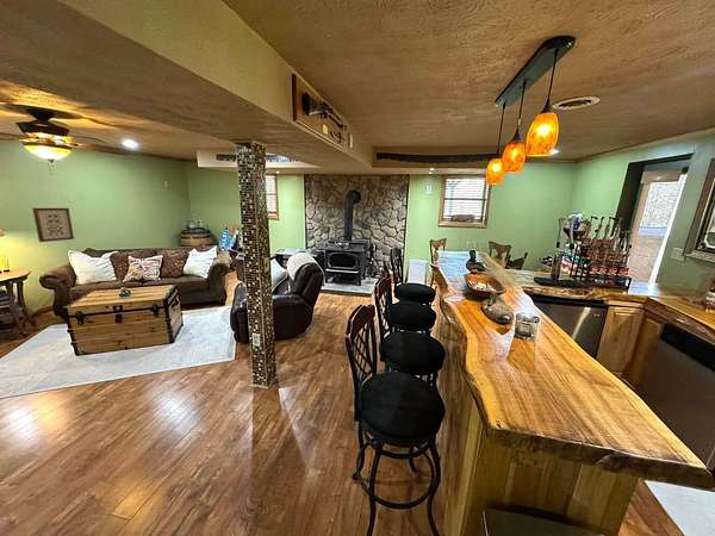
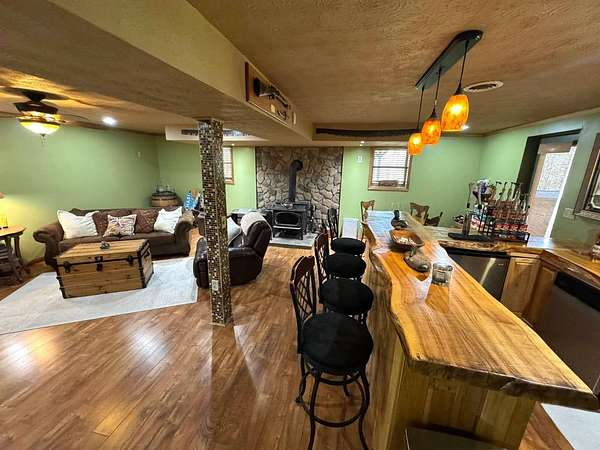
- wall art (54, 224)
